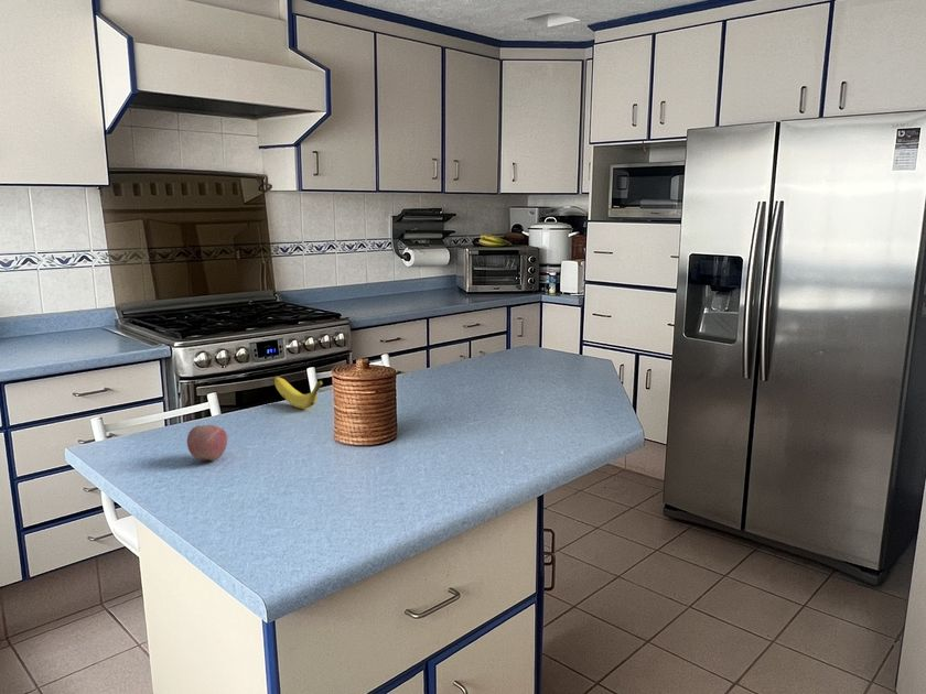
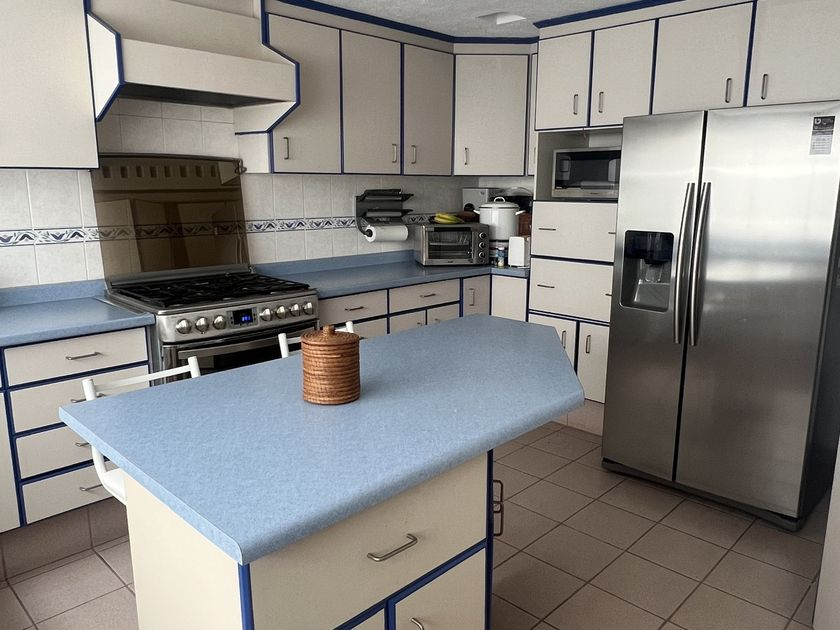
- banana (297, 391)
- apple (207, 442)
